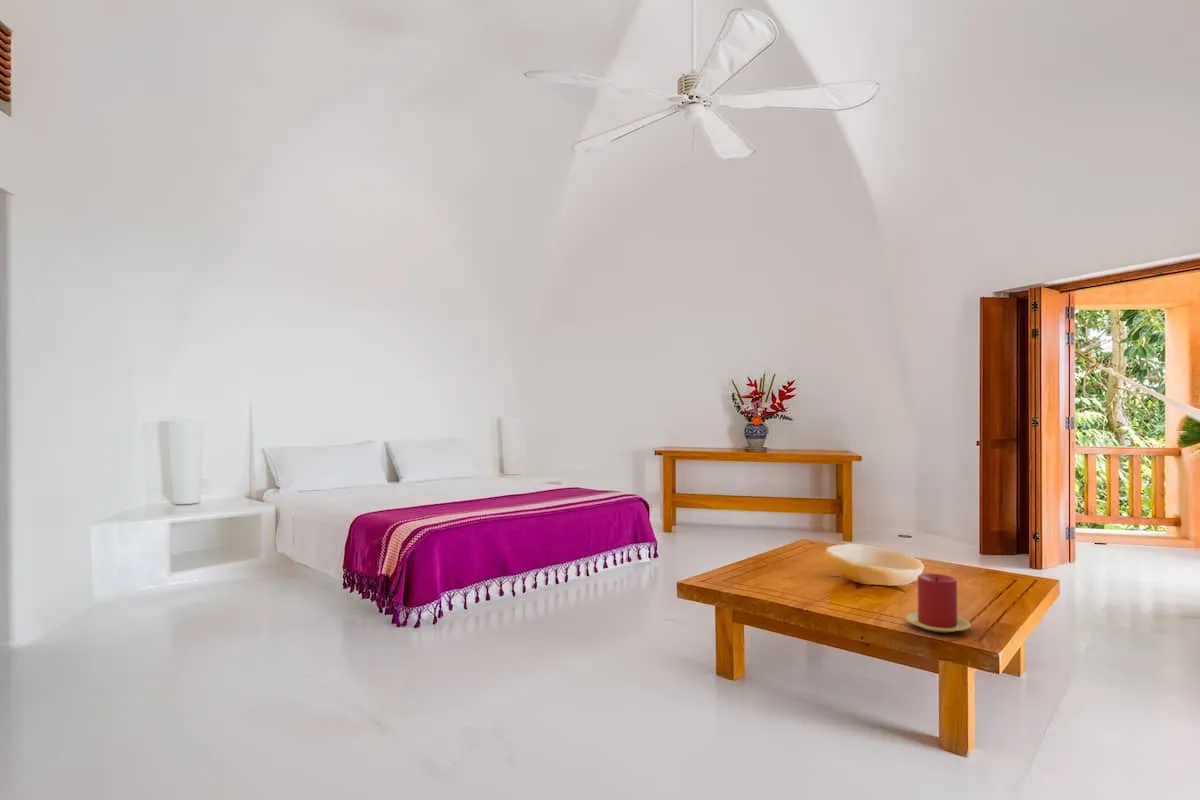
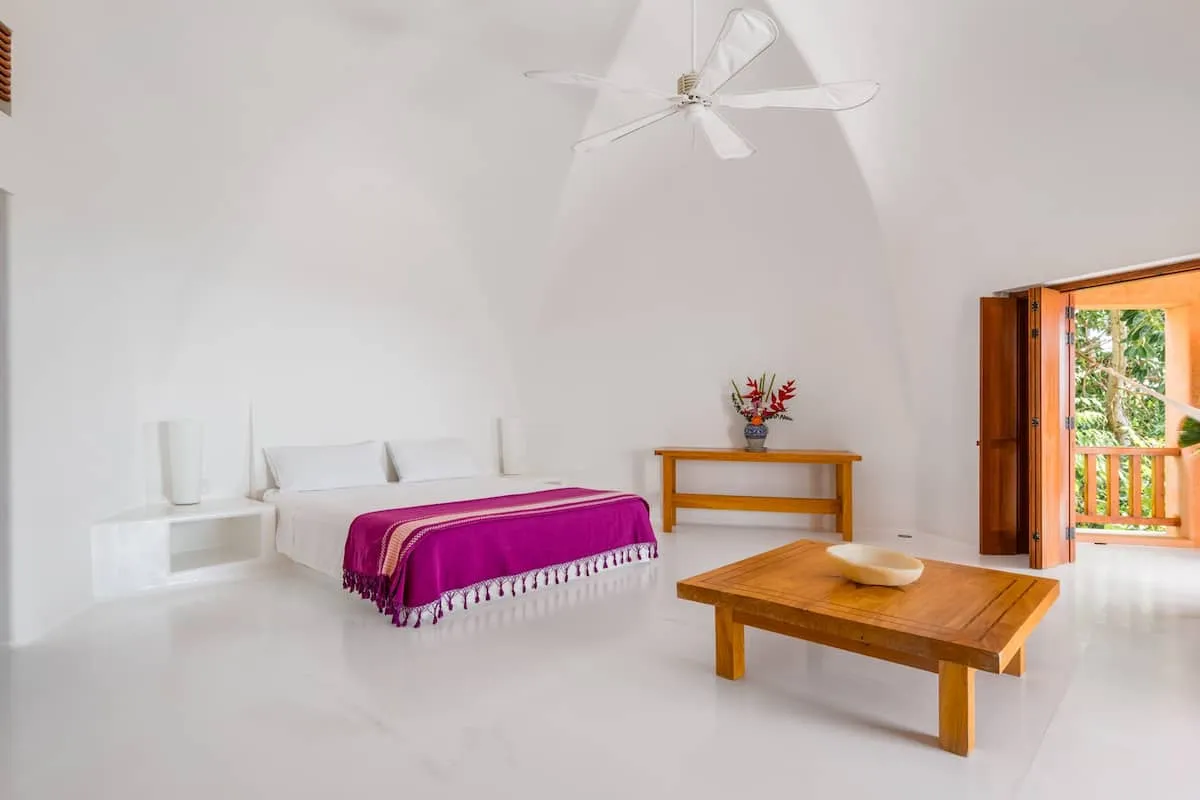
- candle (937, 601)
